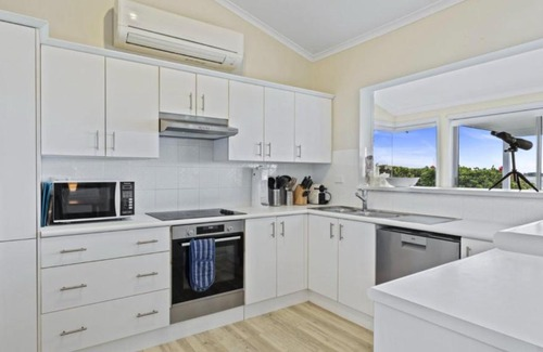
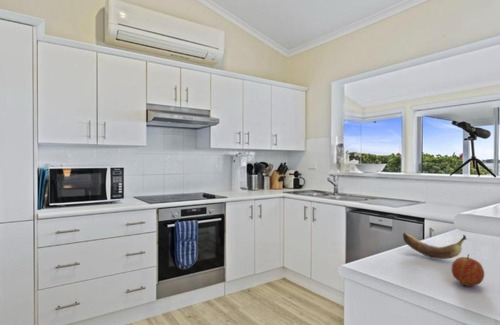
+ banana (431, 245)
+ fruit (467, 269)
